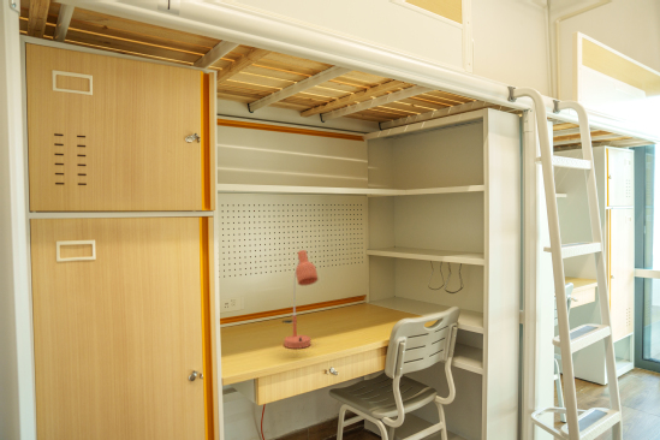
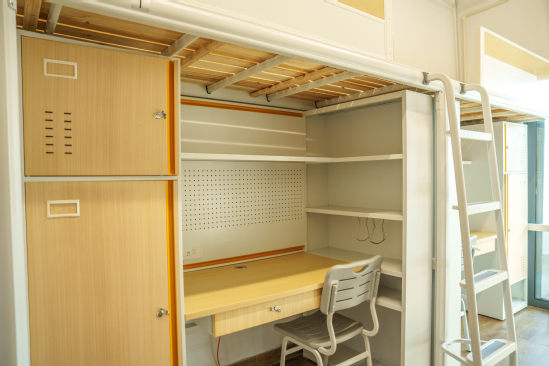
- desk lamp (293, 298)
